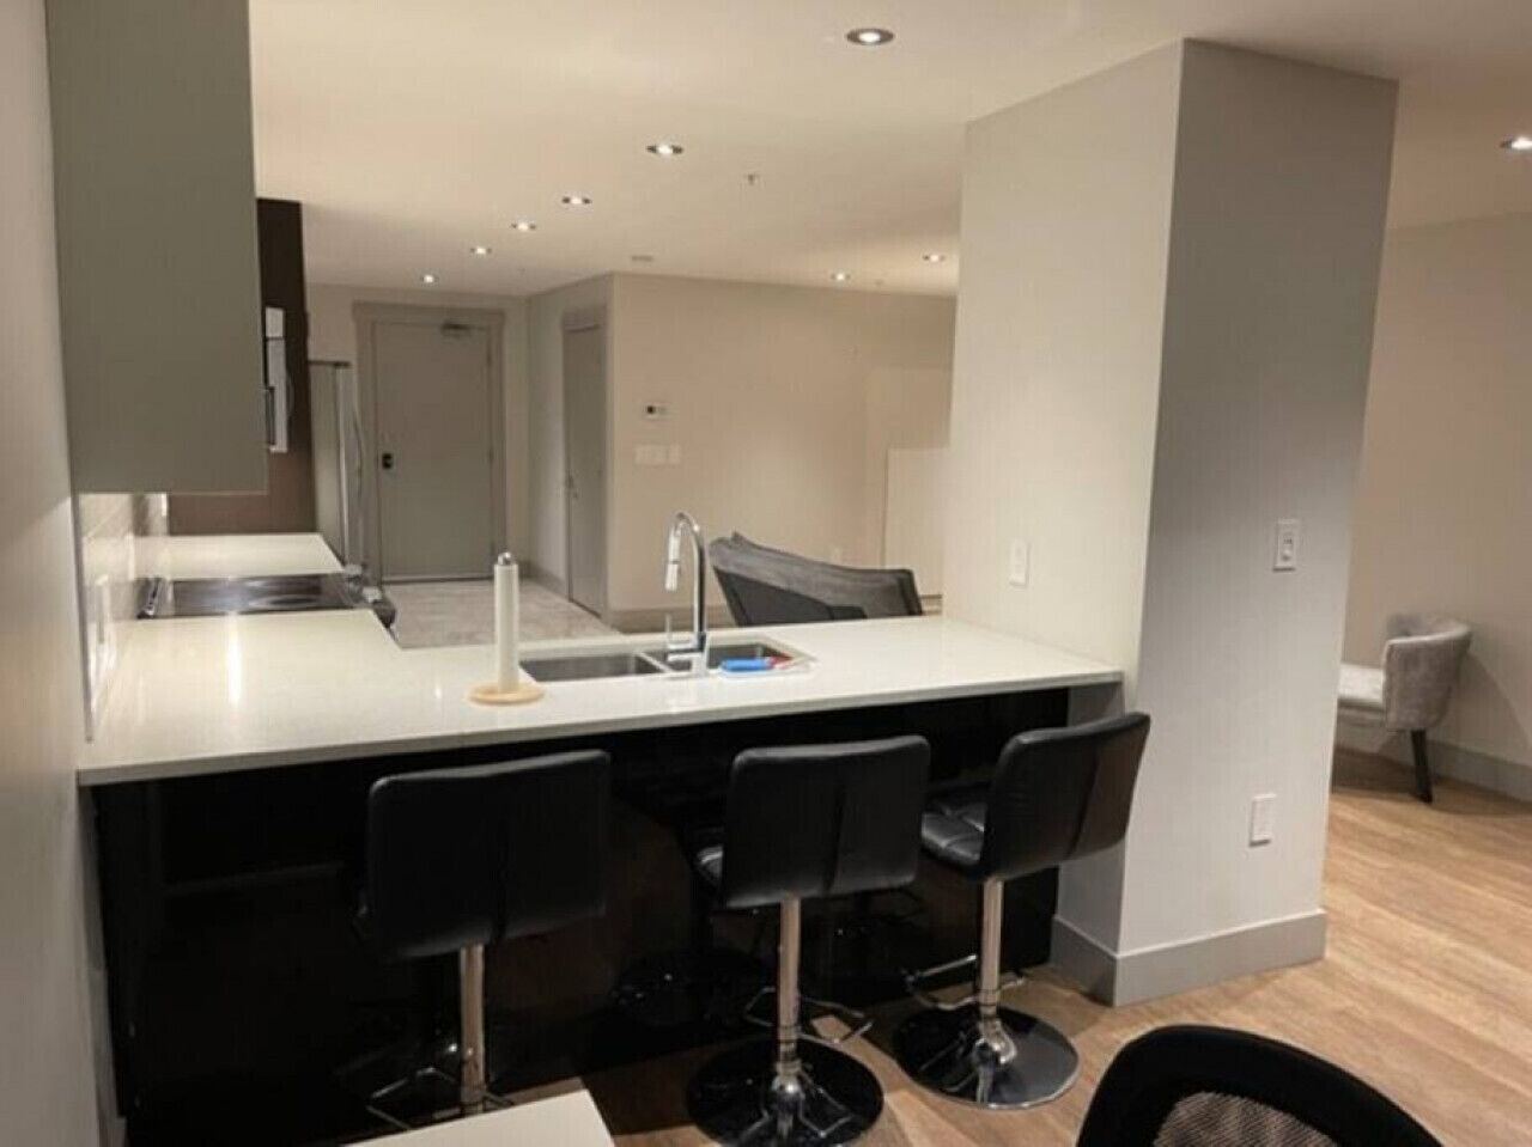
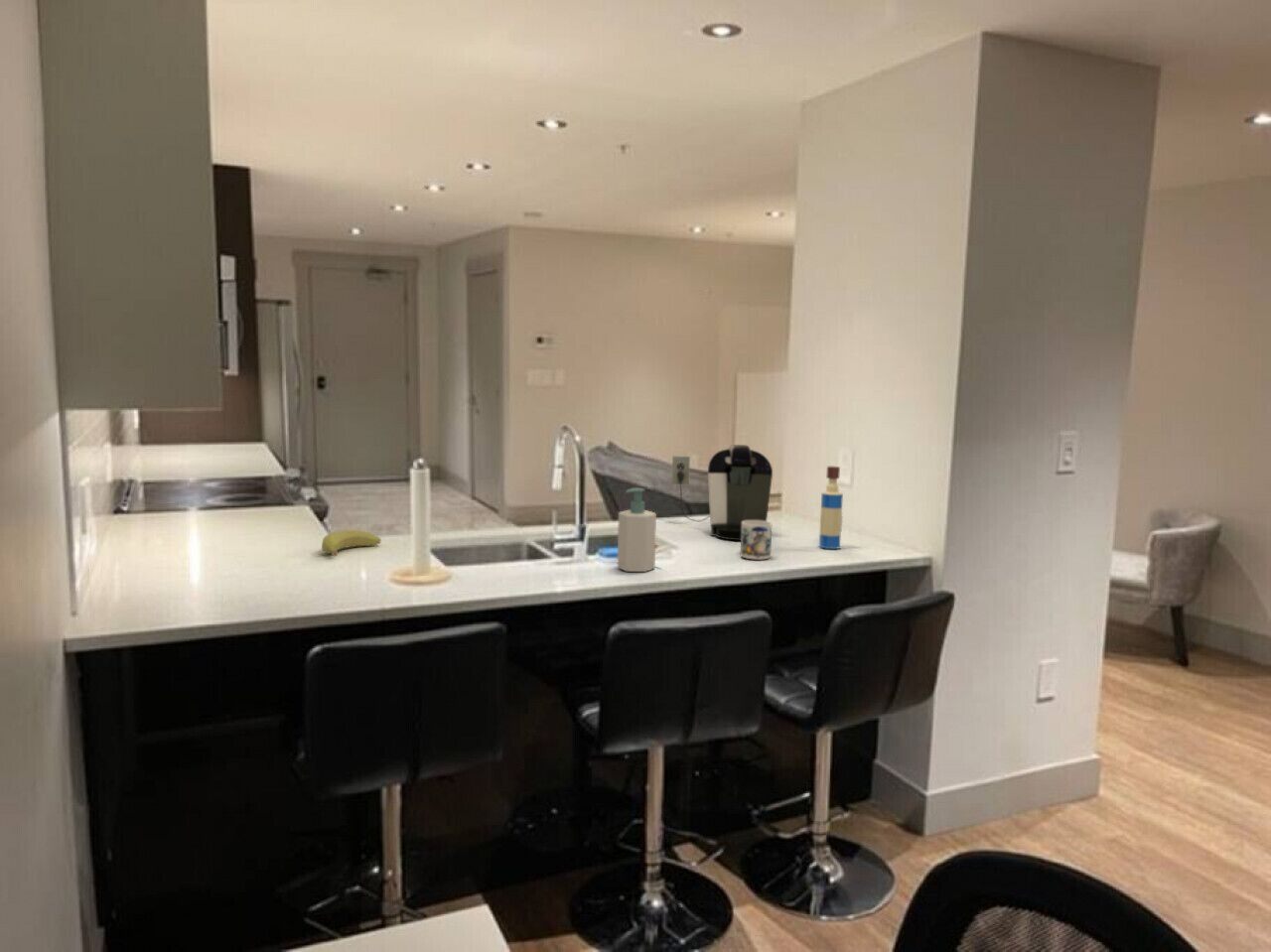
+ soap bottle (636, 528)
+ tequila bottle (831, 506)
+ mug (755, 538)
+ coffee maker (721, 489)
+ banana (349, 541)
